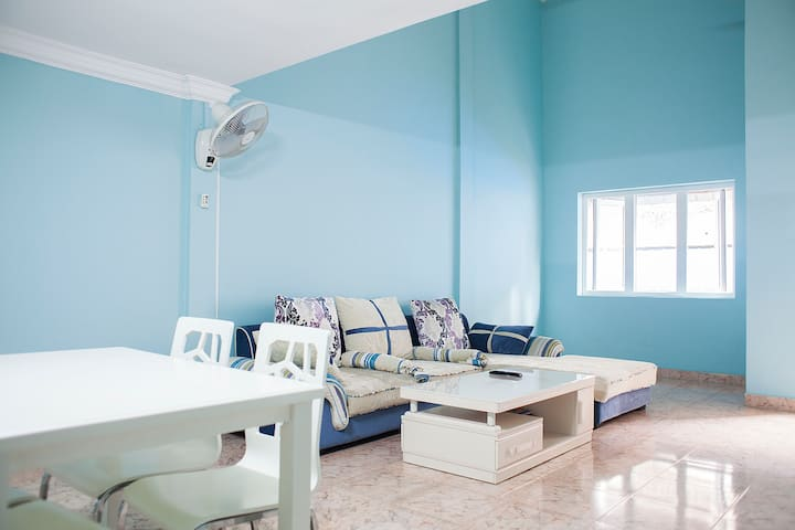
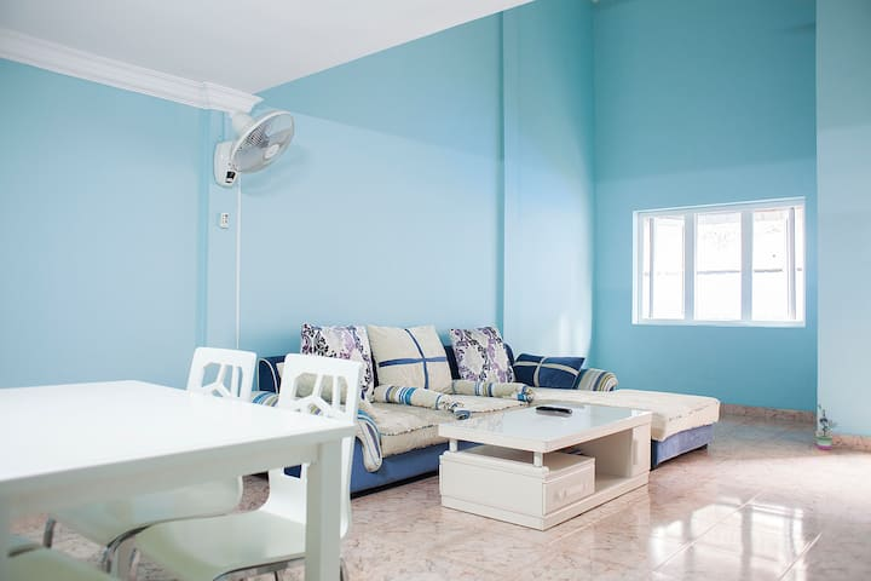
+ potted plant (826, 427)
